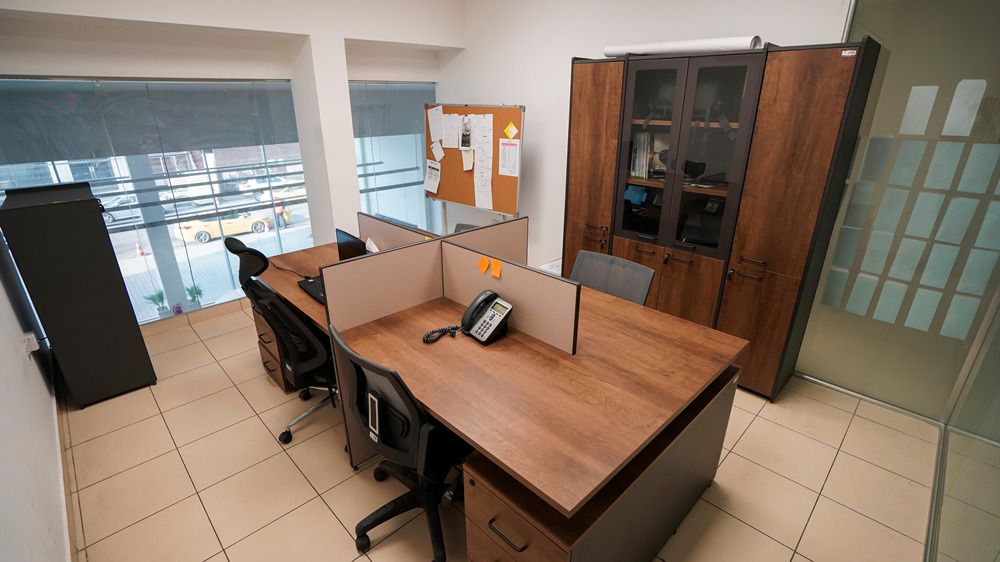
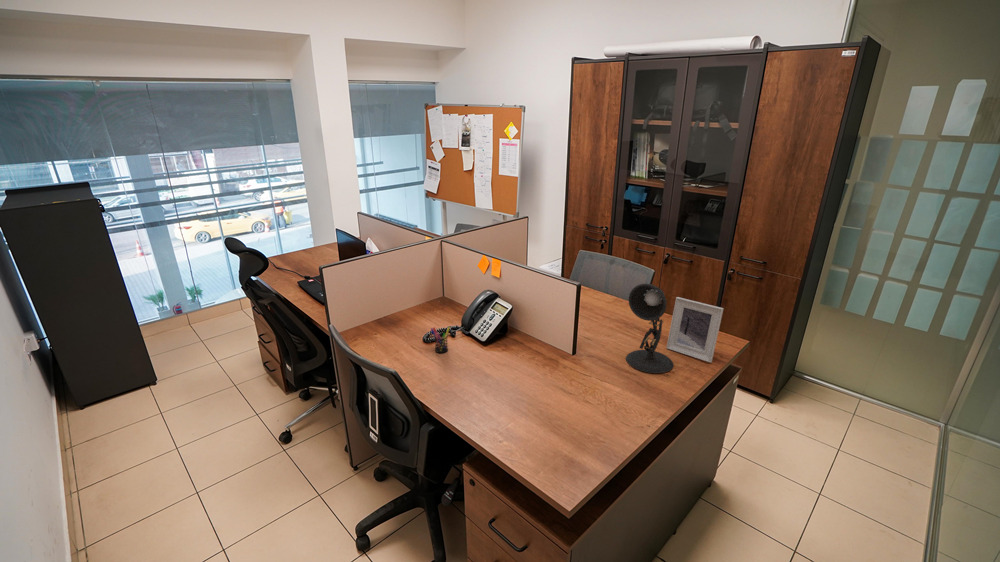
+ picture frame (695, 327)
+ desk lamp (653, 321)
+ pen holder (440, 338)
